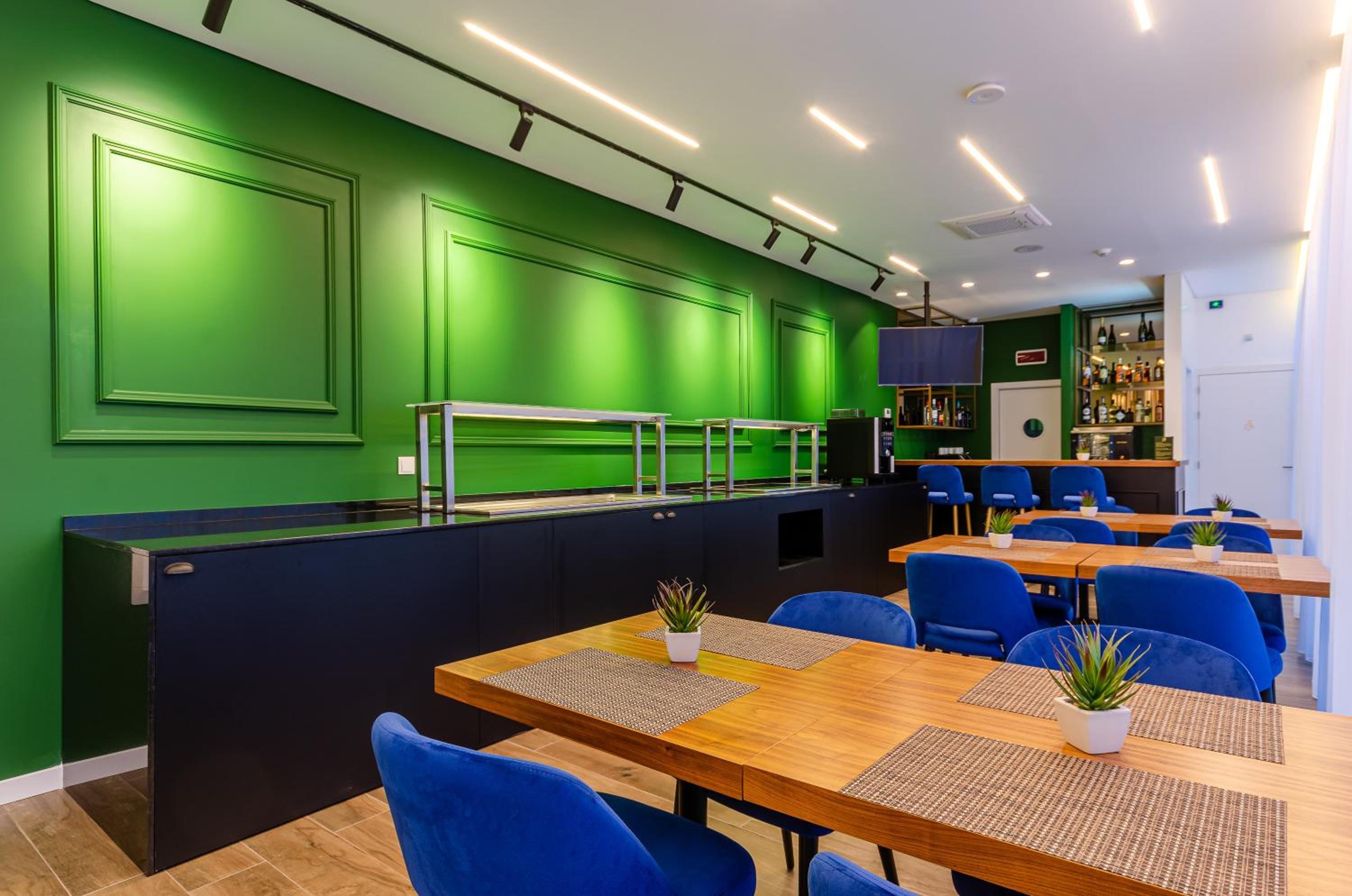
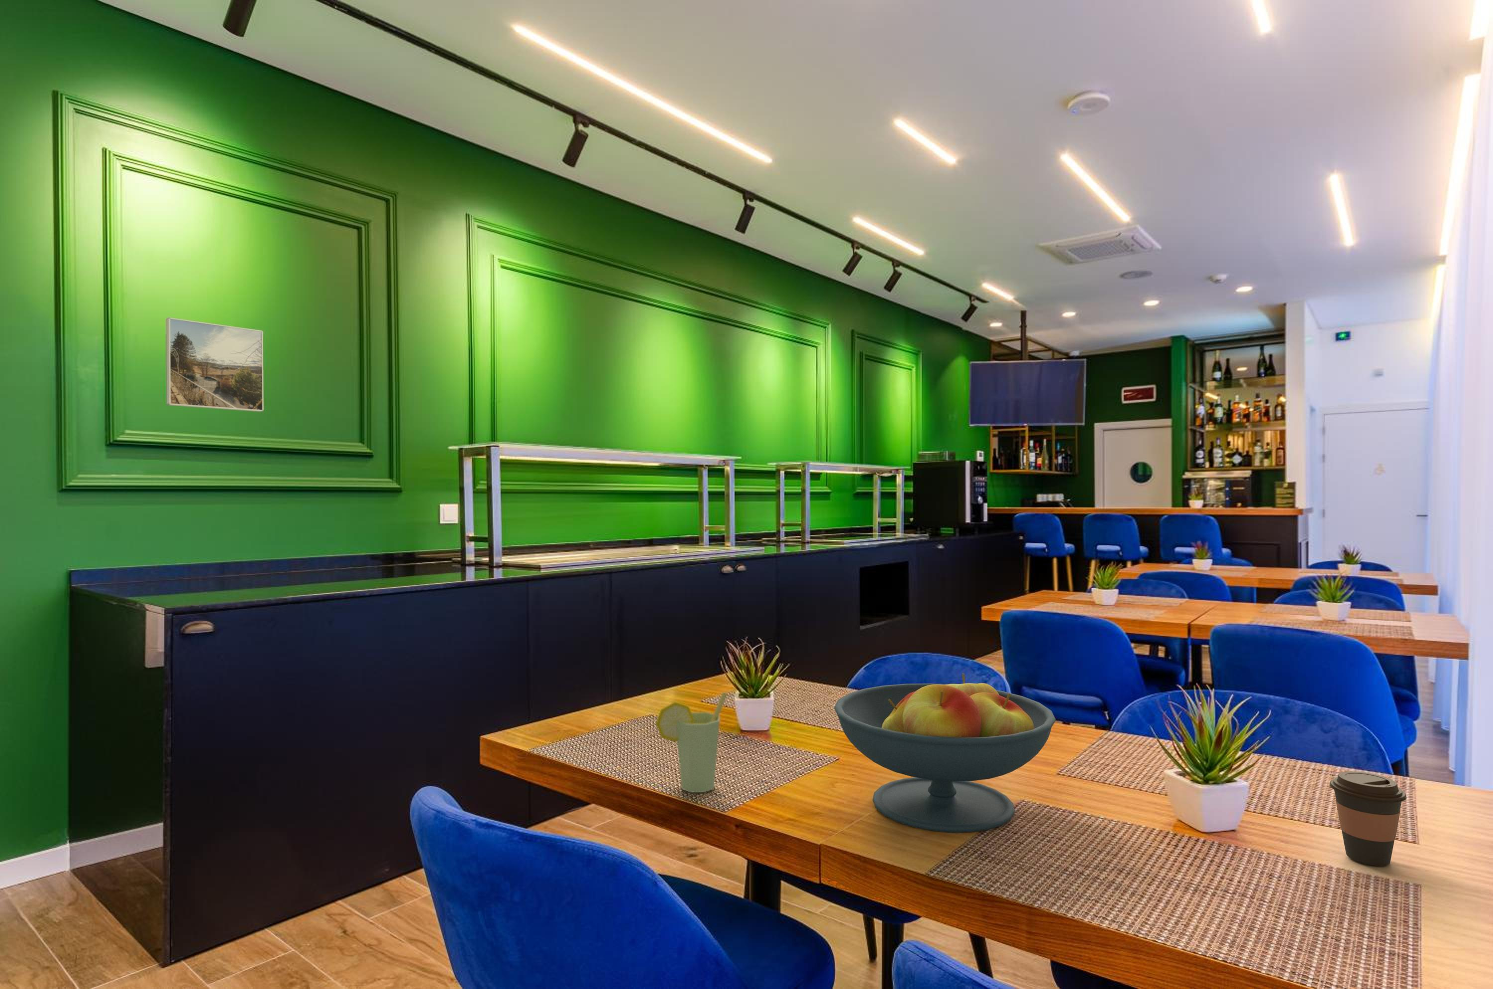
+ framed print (216, 366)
+ cup (691, 742)
+ coffee cup (1367, 818)
+ fruit bowl (942, 738)
